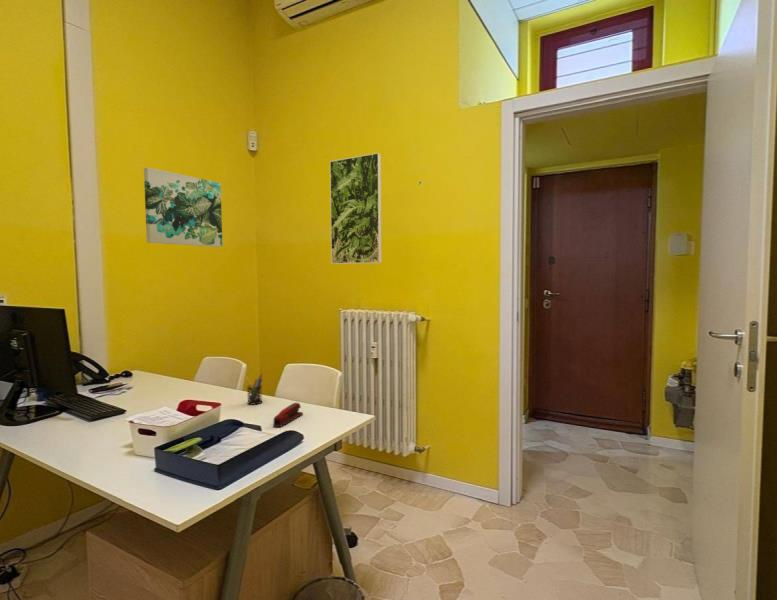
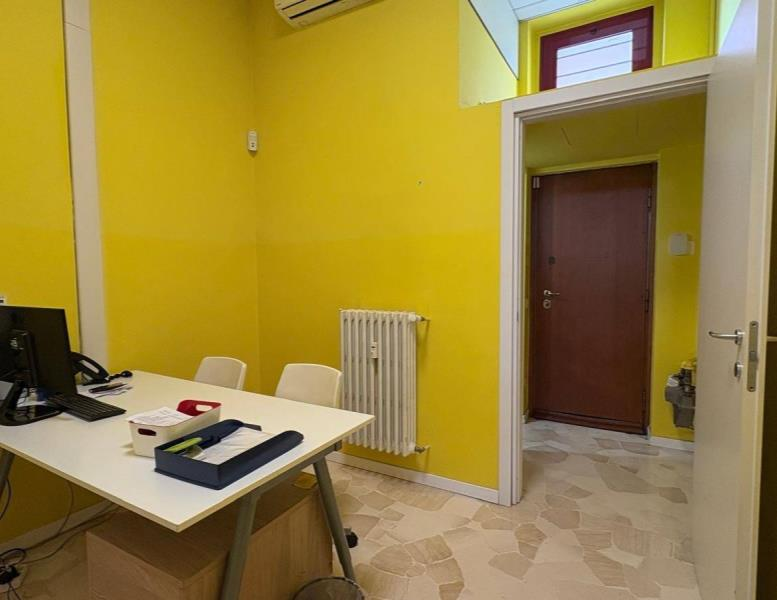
- pen holder (256, 387)
- stapler (288, 413)
- wall art (186, 210)
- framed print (355, 210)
